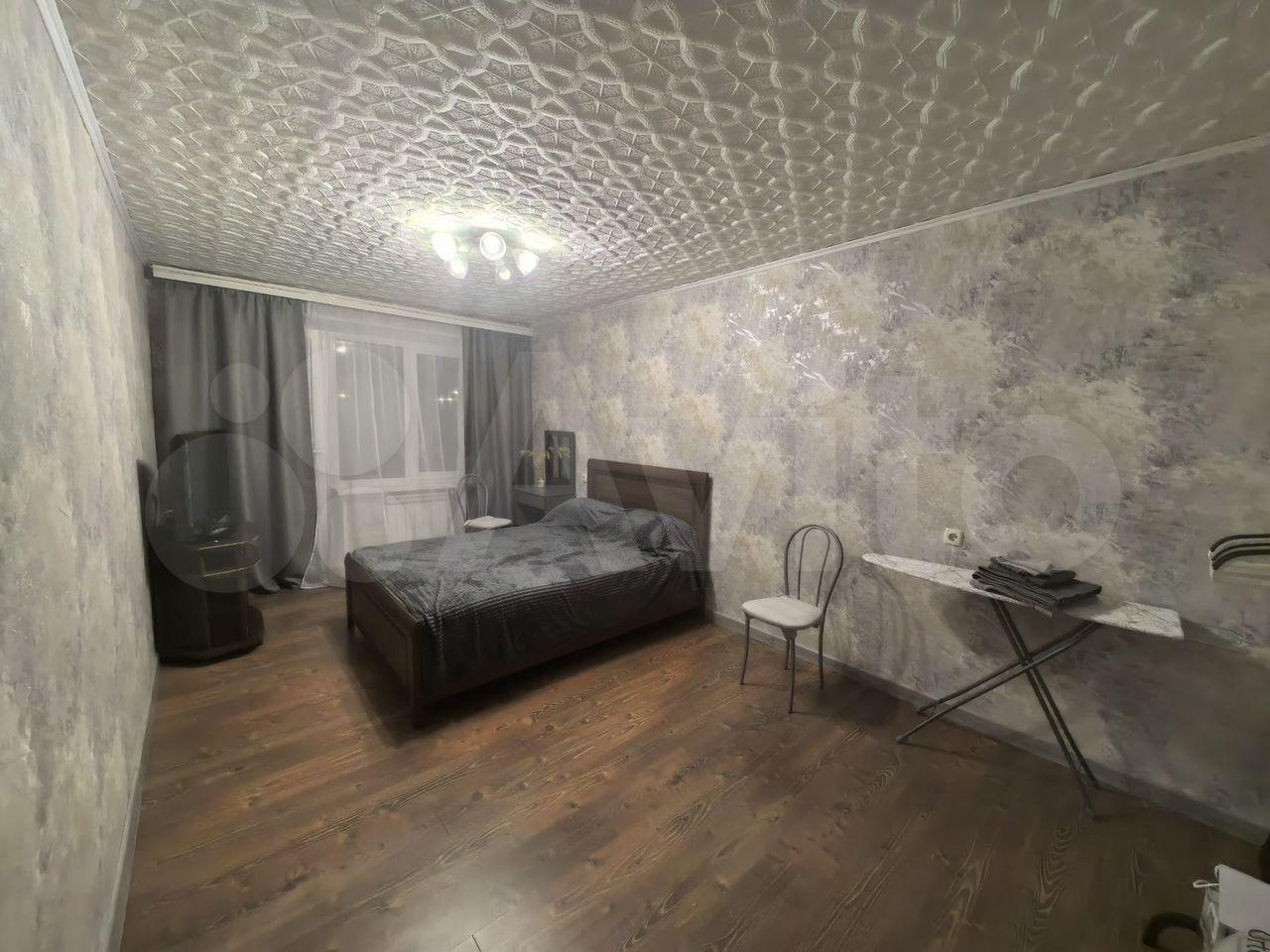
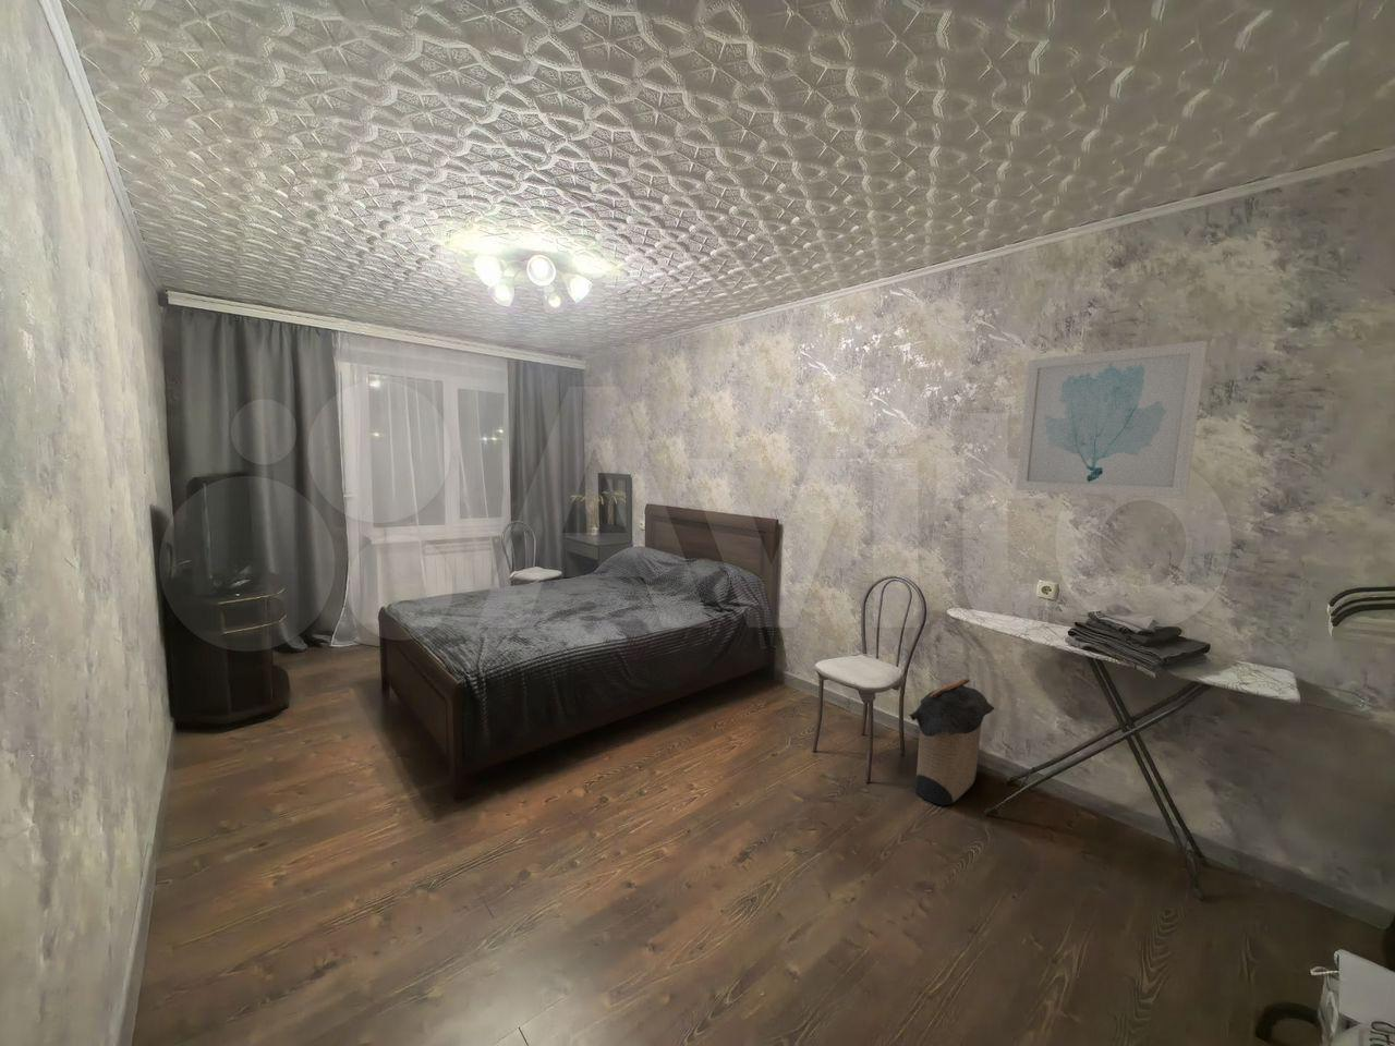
+ laundry hamper (949, 726)
+ wall art (1101, 423)
